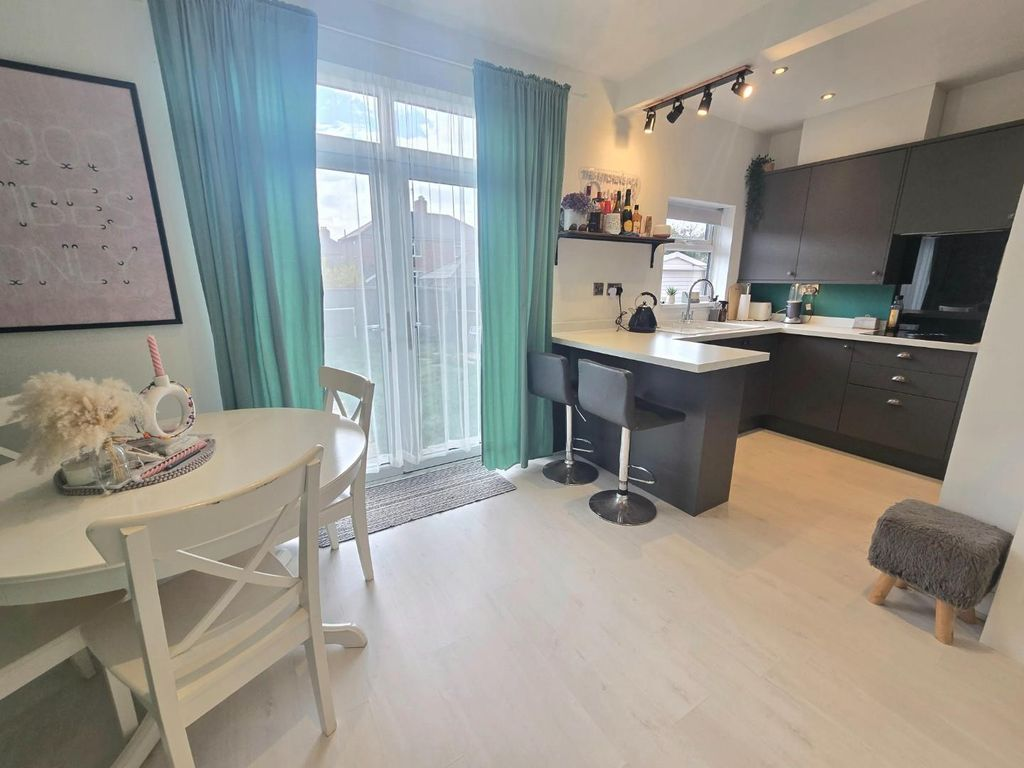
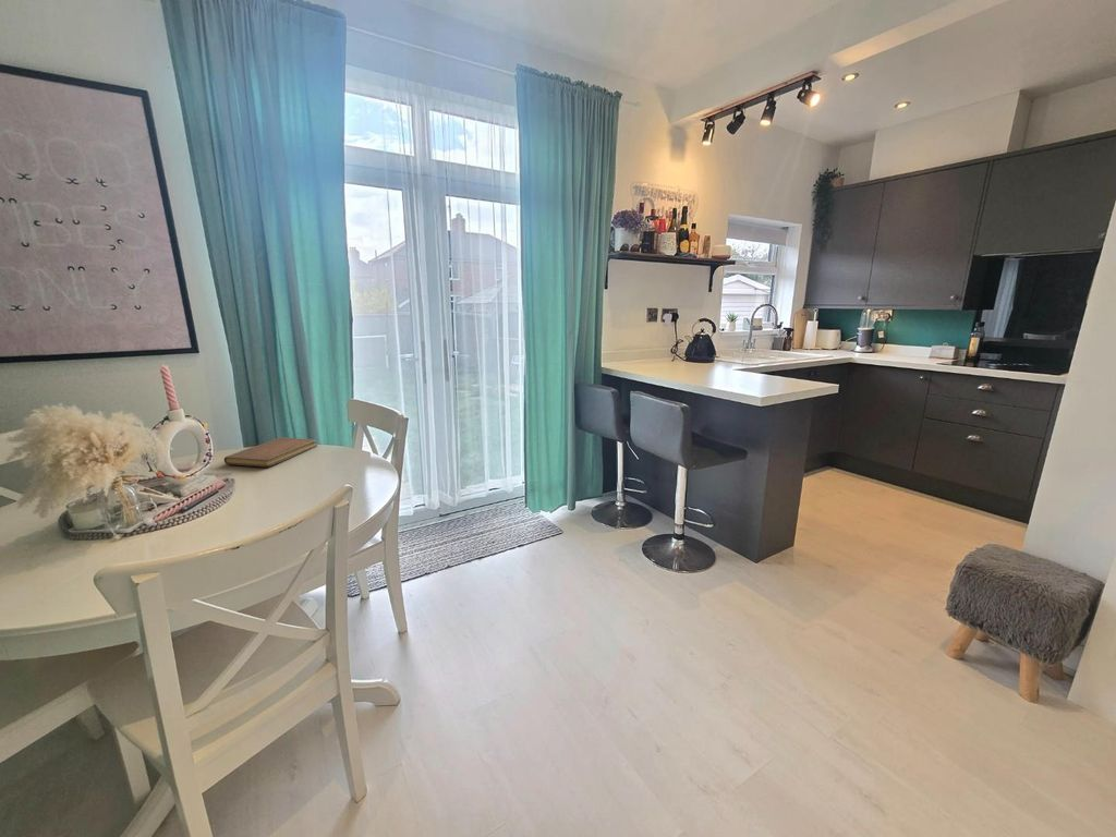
+ notebook (272, 450)
